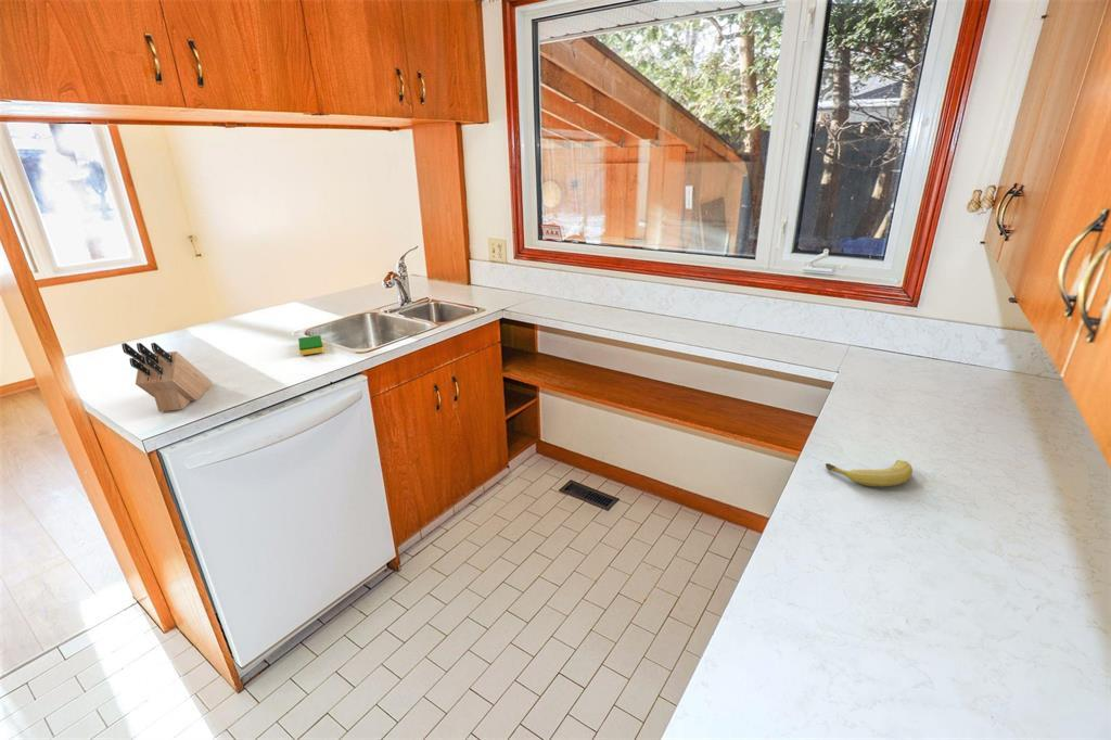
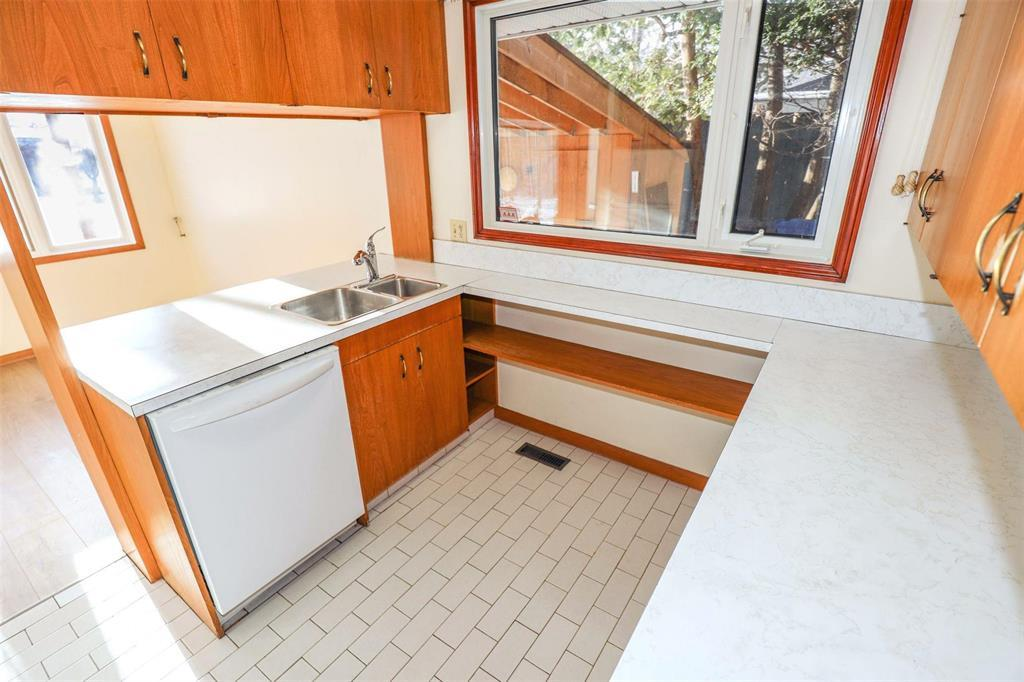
- dish sponge (310, 344)
- knife block (168, 367)
- fruit (876, 470)
